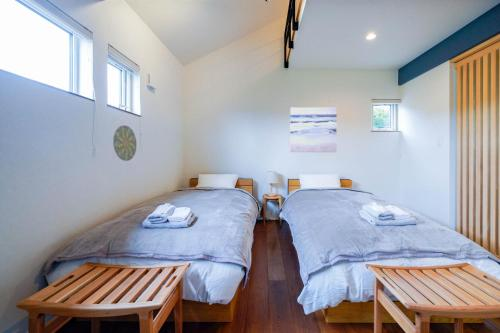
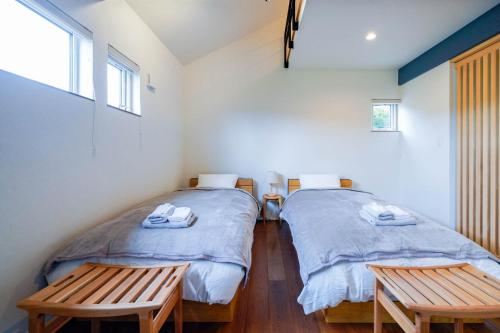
- decorative plate (125, 143)
- wall art (313, 129)
